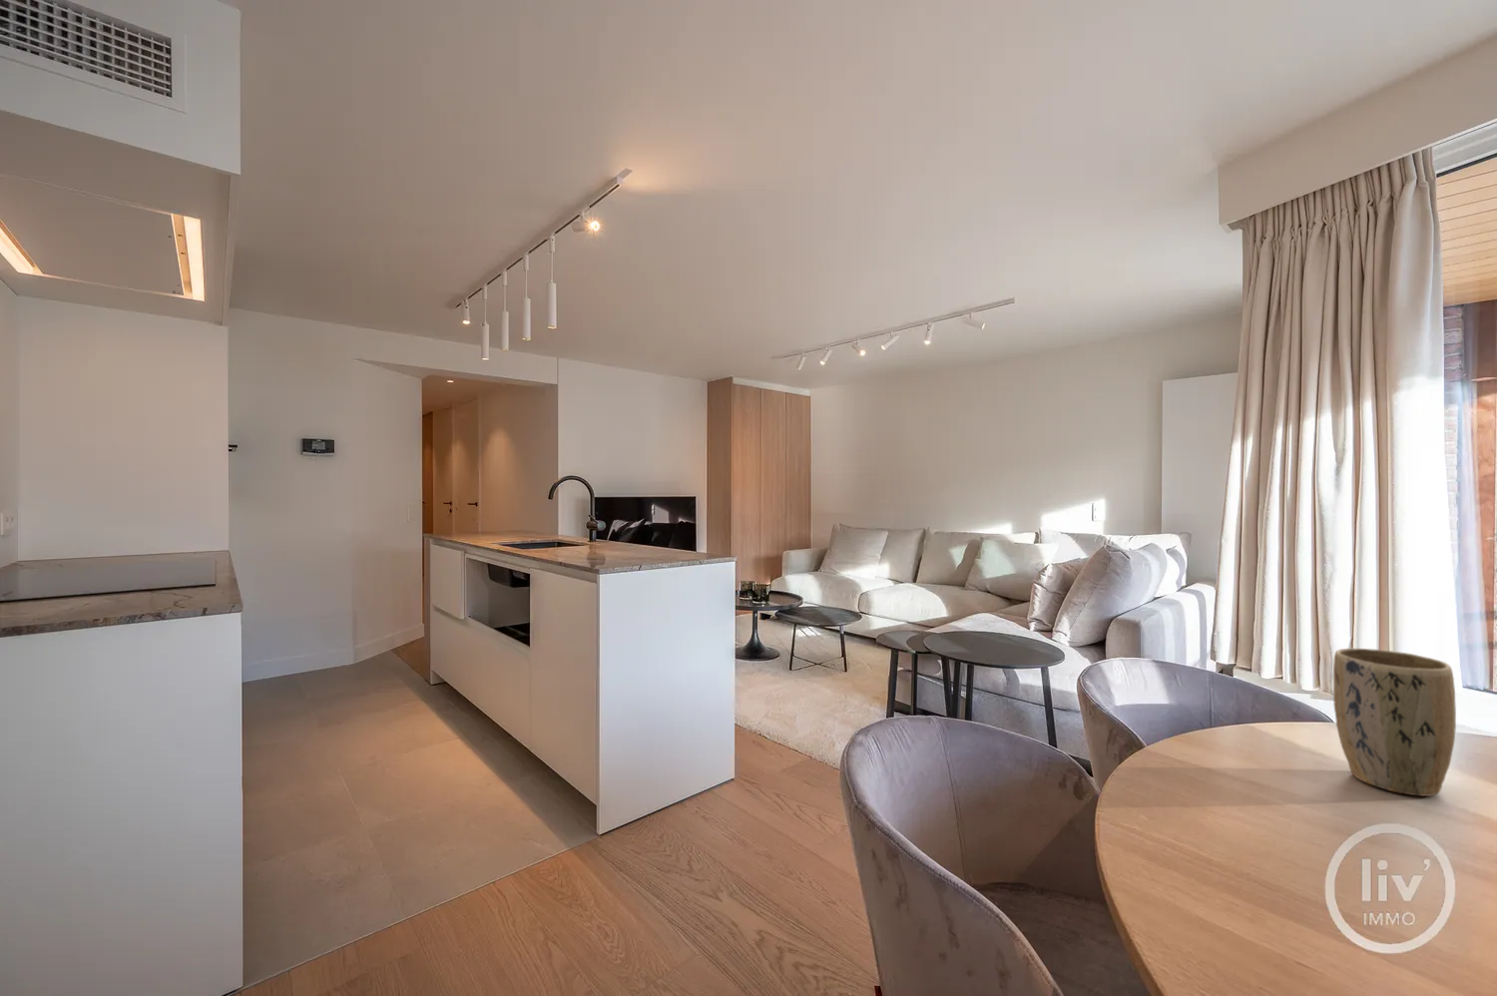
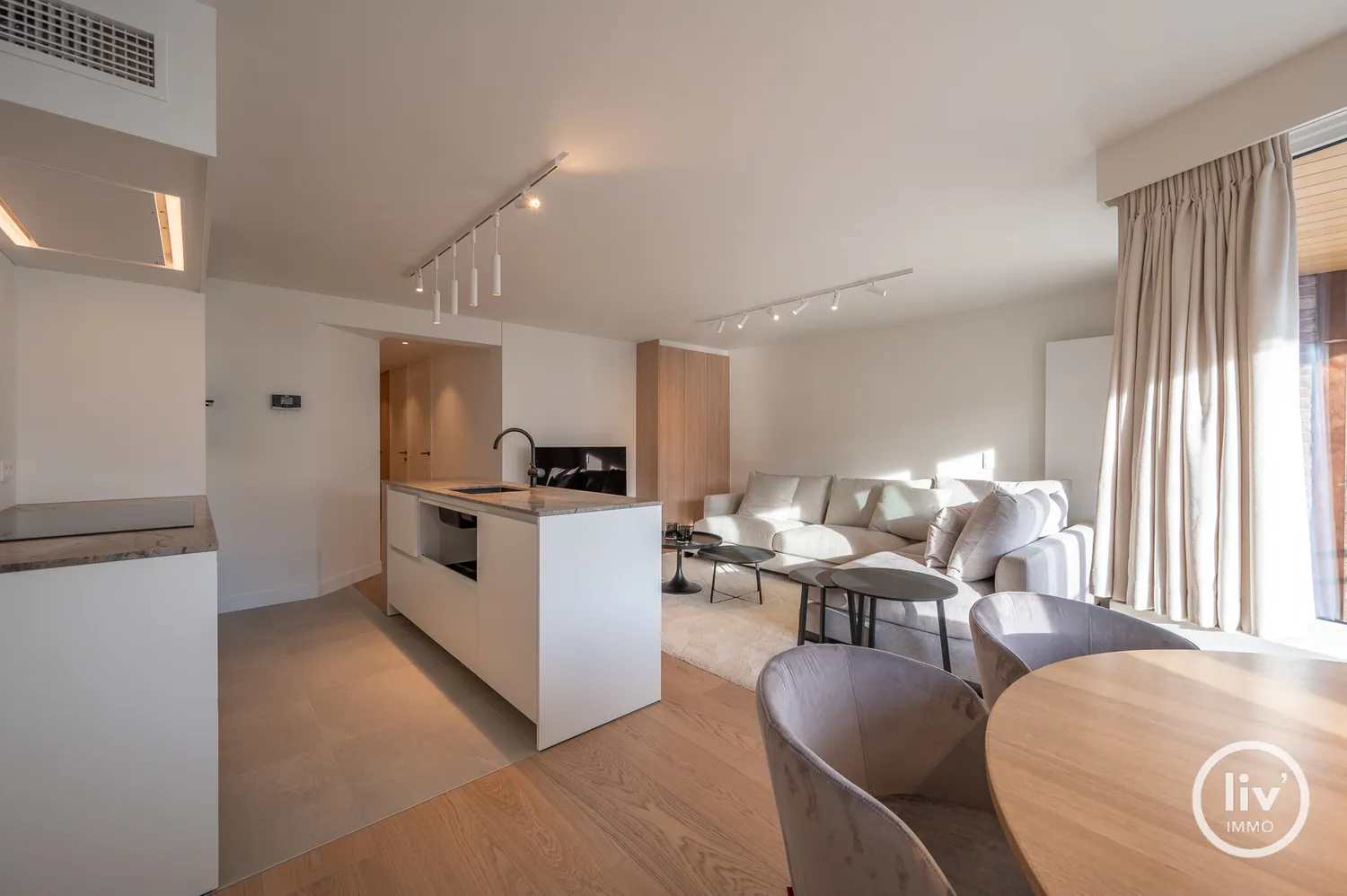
- plant pot (1391, 719)
